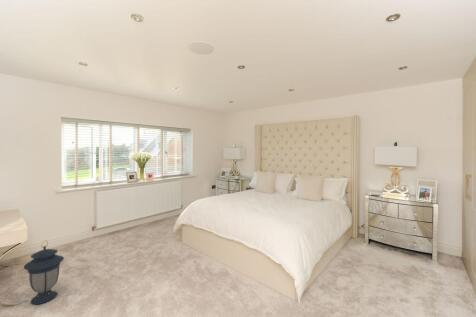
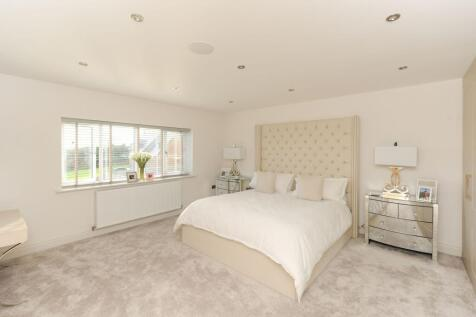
- lantern (44, 269)
